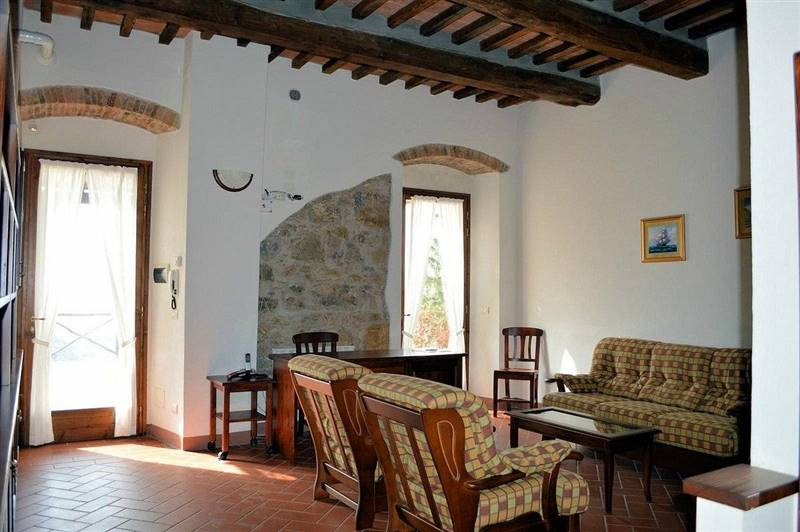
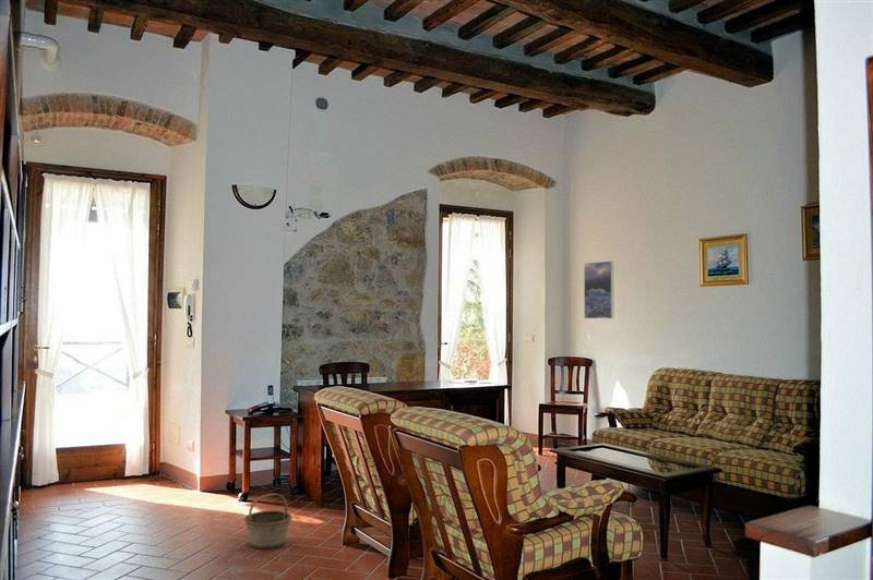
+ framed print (598, 290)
+ basket (267, 518)
